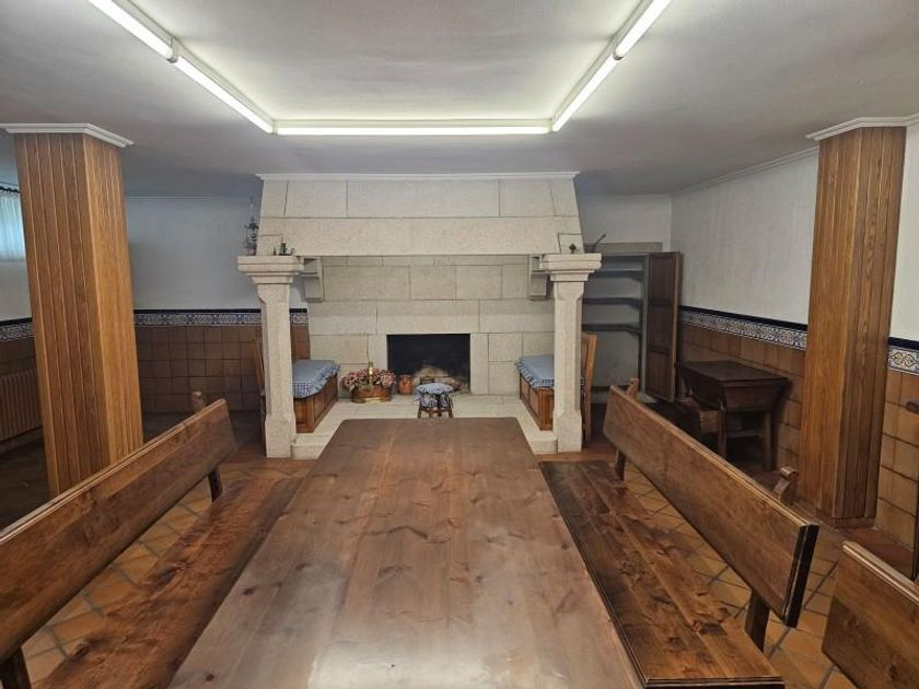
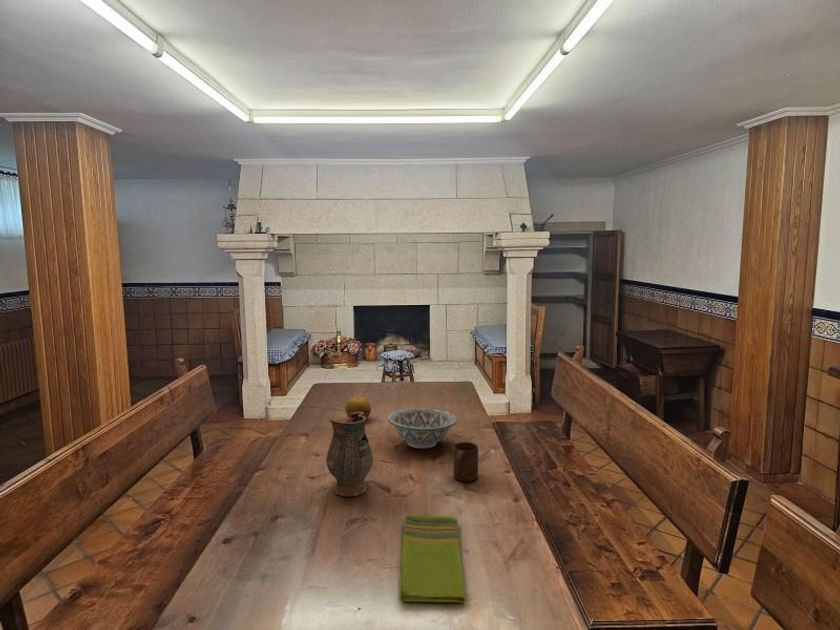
+ dish towel (431, 552)
+ fruit (358, 408)
+ decorative bowl (422, 430)
+ cup (465, 463)
+ ceramic pitcher (348, 453)
